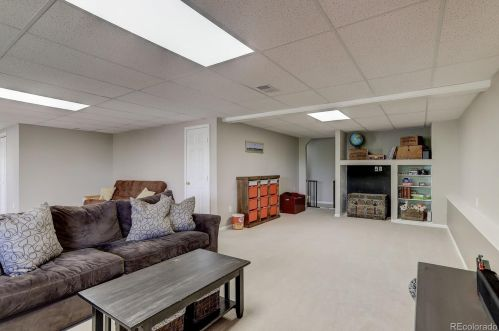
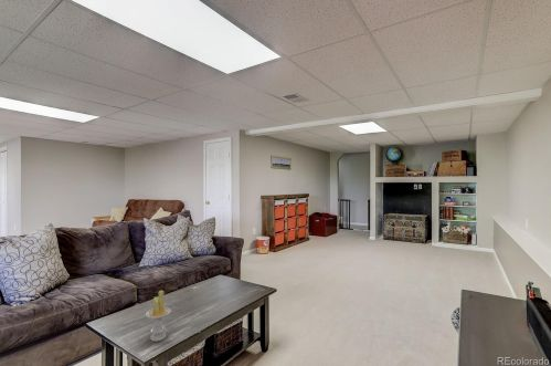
+ candle (158, 313)
